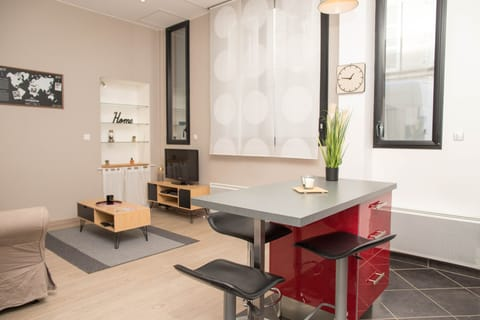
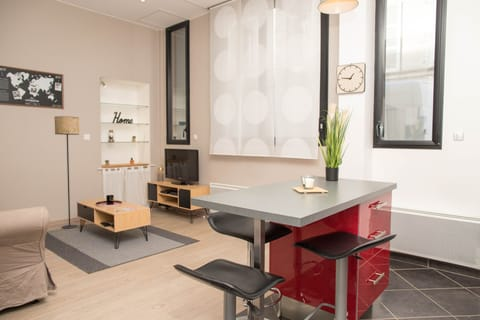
+ floor lamp (68, 172)
